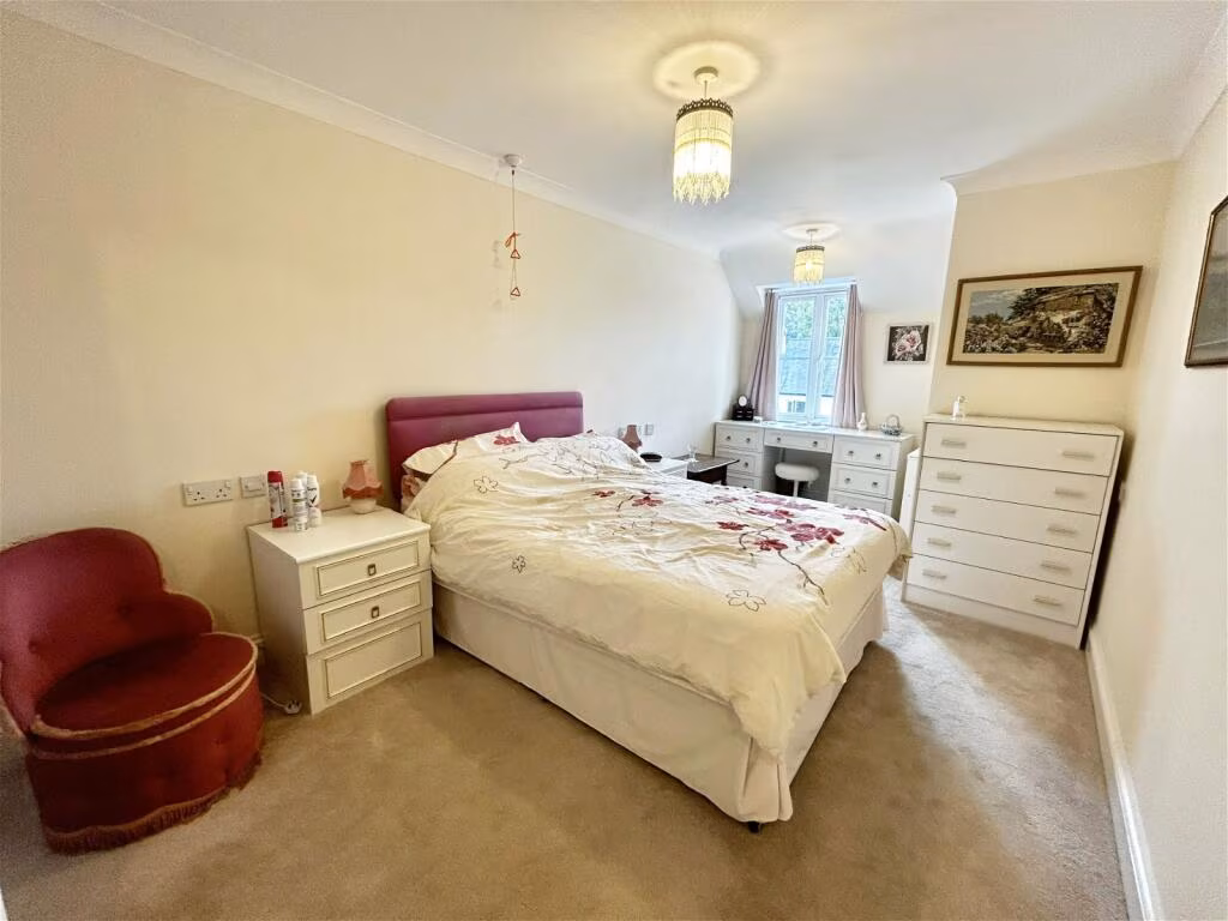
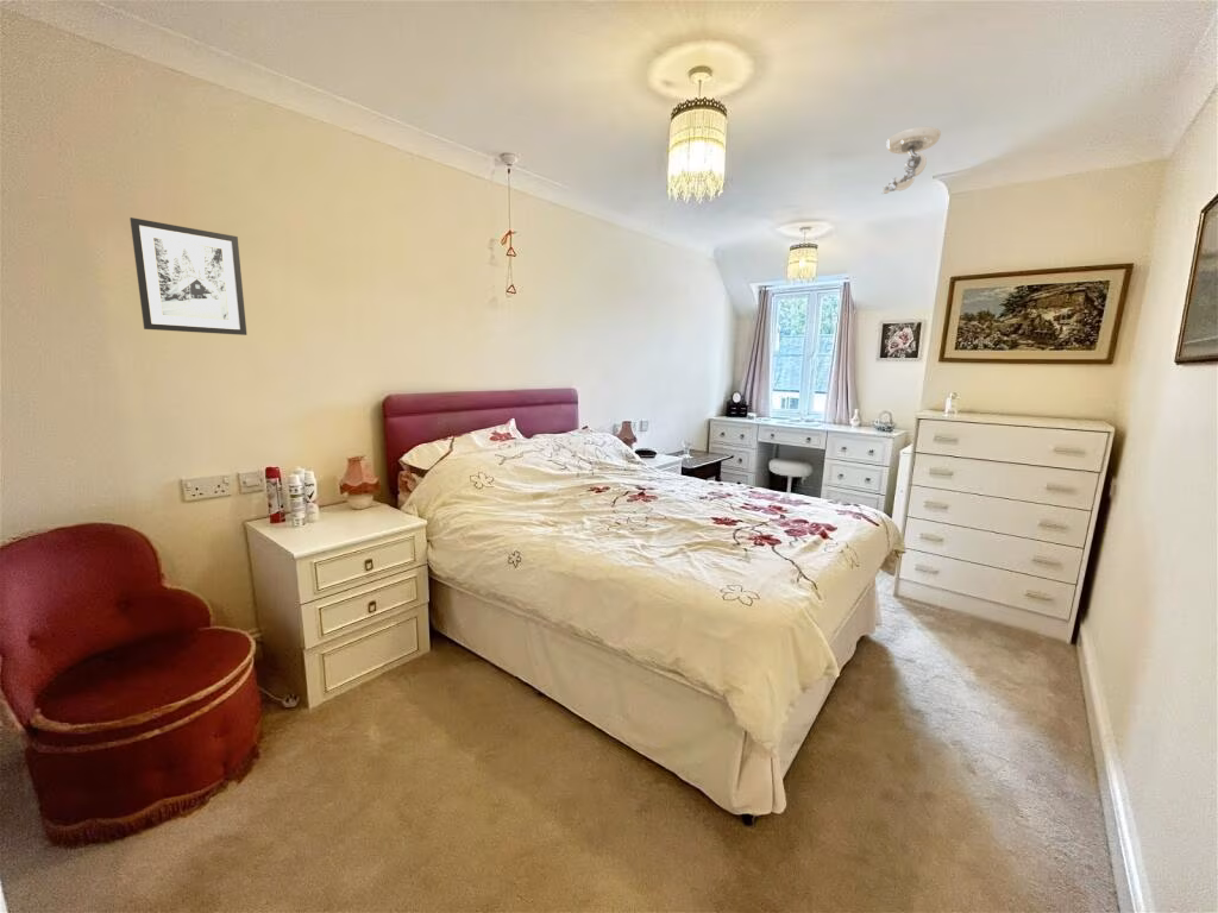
+ wall art (193, 281)
+ security camera (910, 163)
